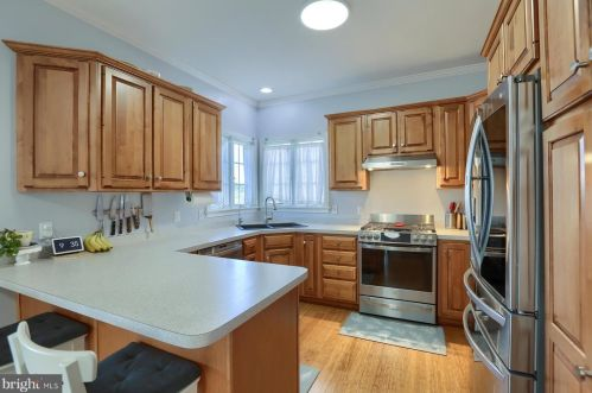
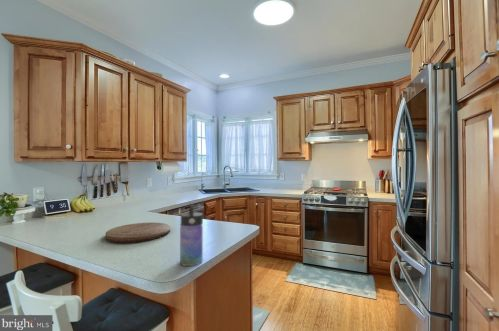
+ water bottle (191, 232)
+ cutting board (139, 231)
